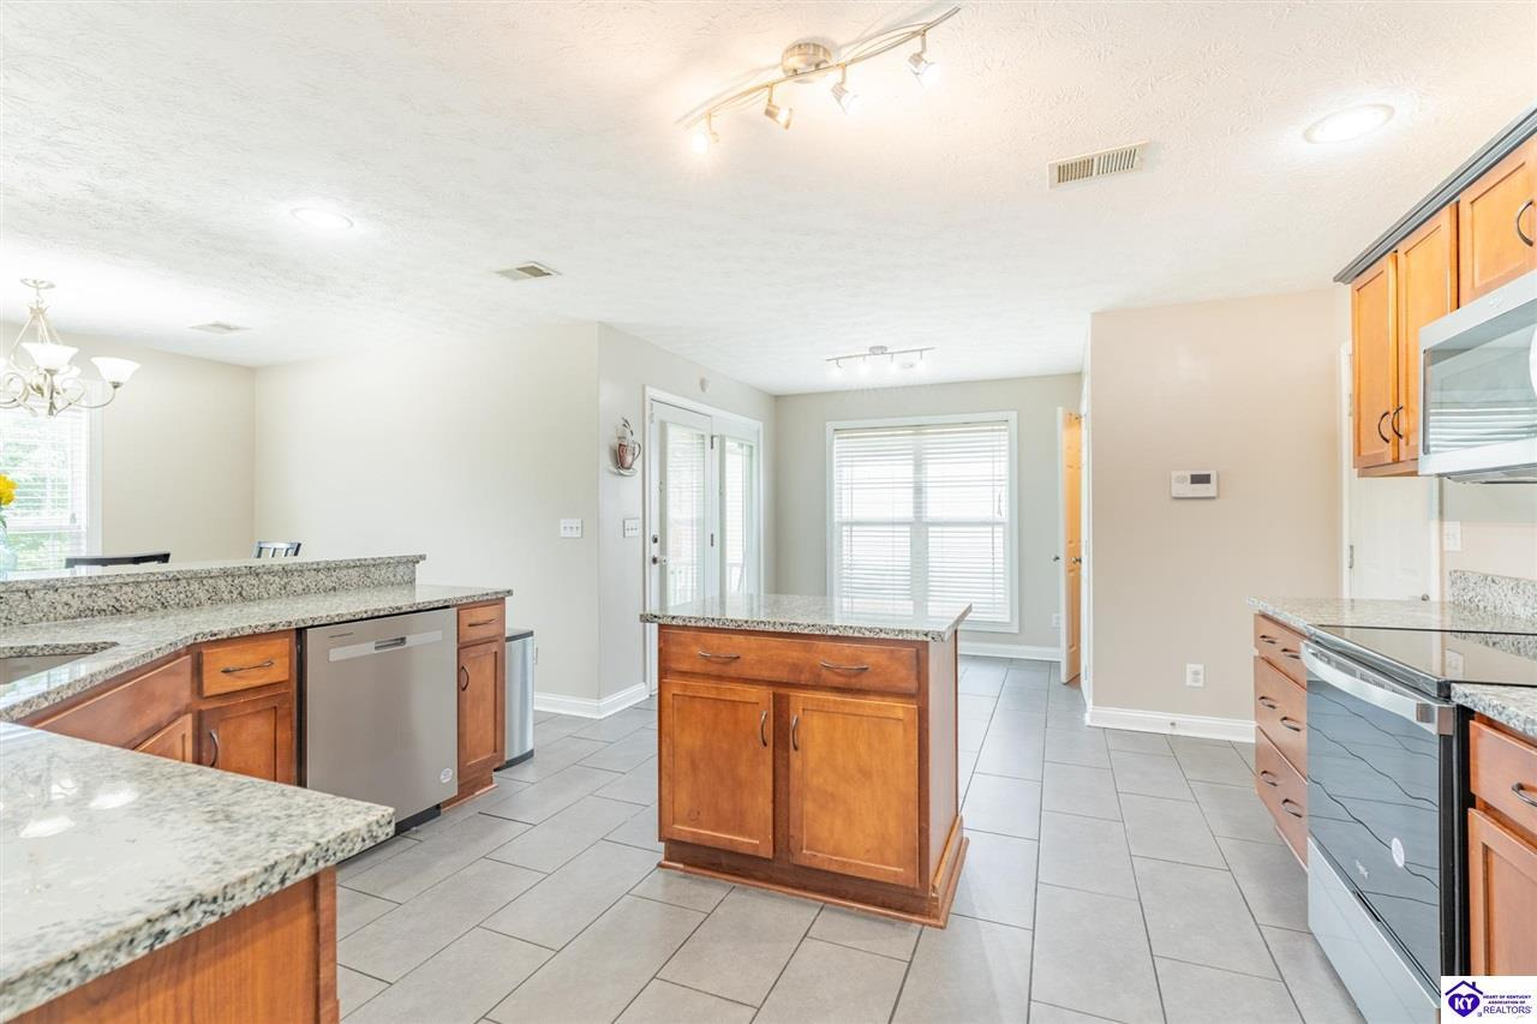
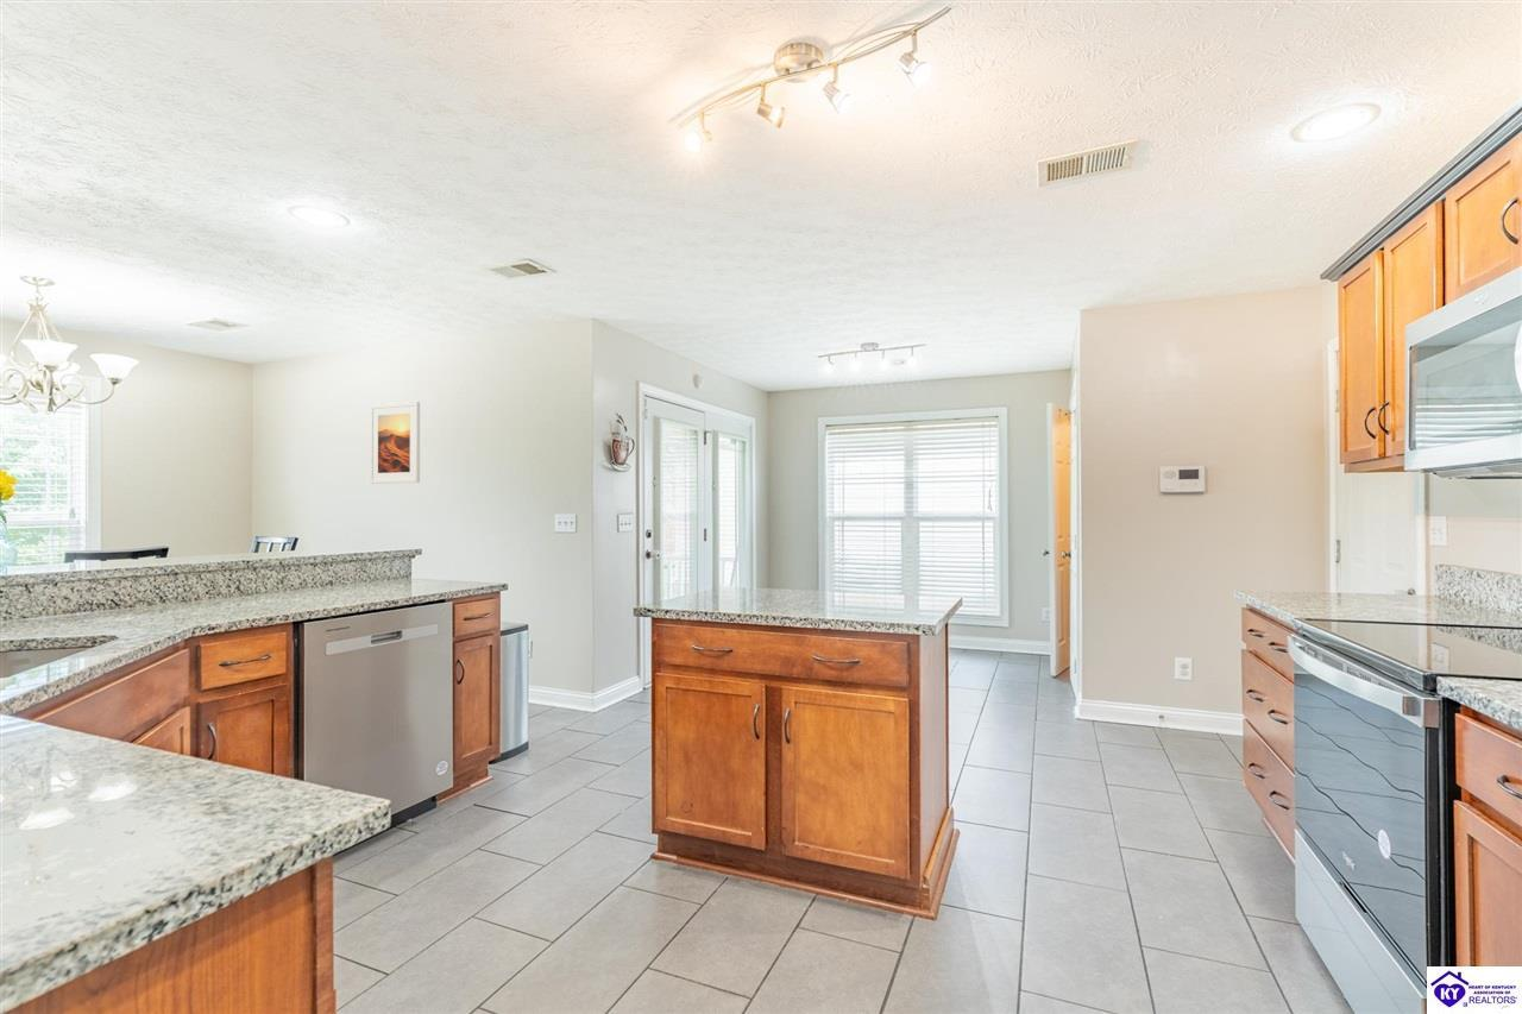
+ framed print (394, 443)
